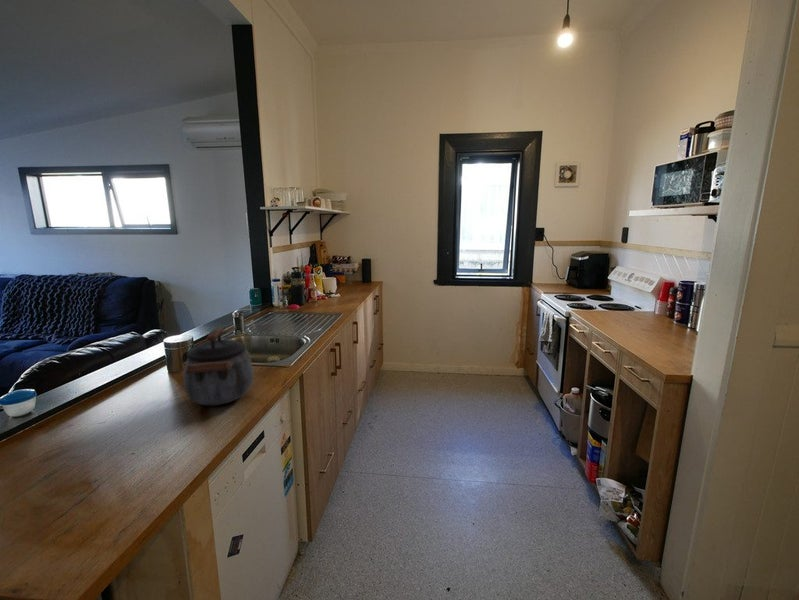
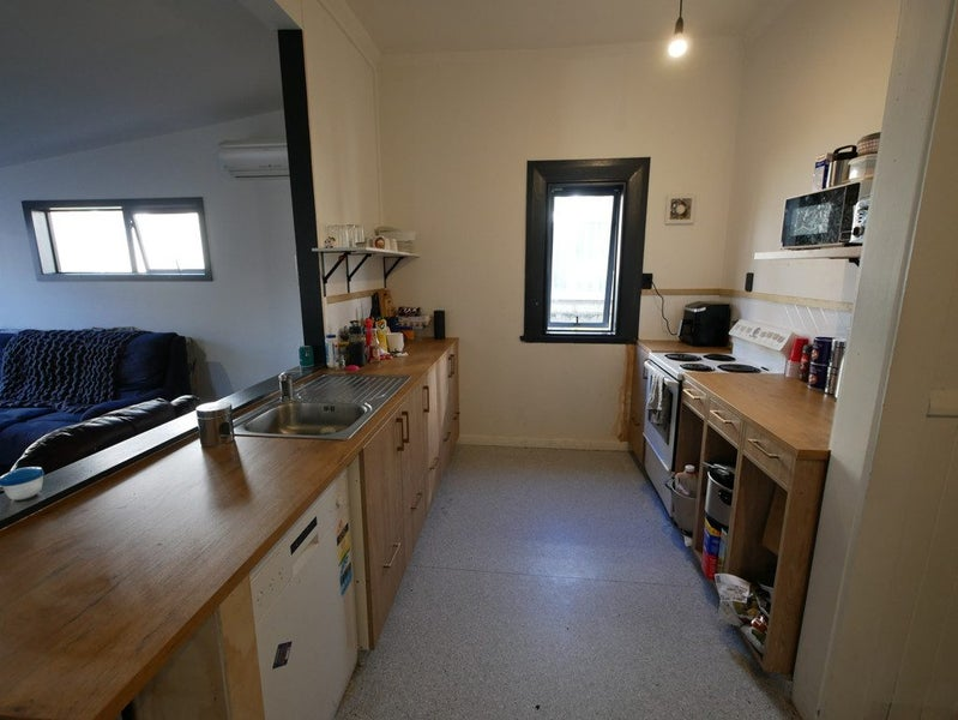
- kettle (218, 365)
